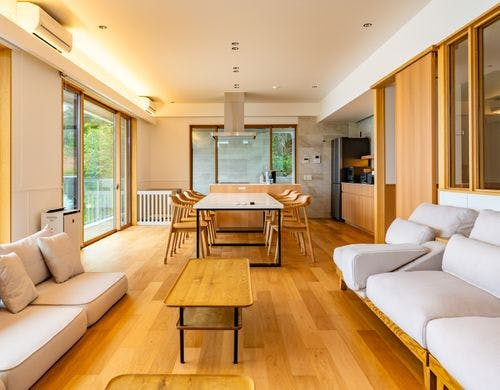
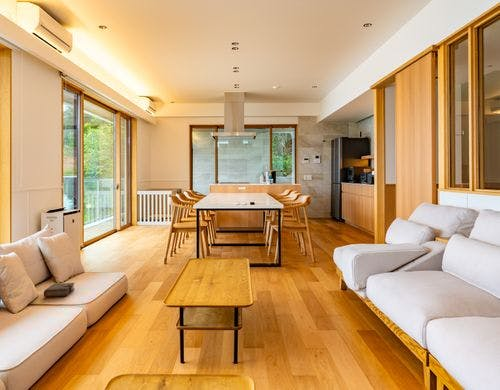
+ book (58, 290)
